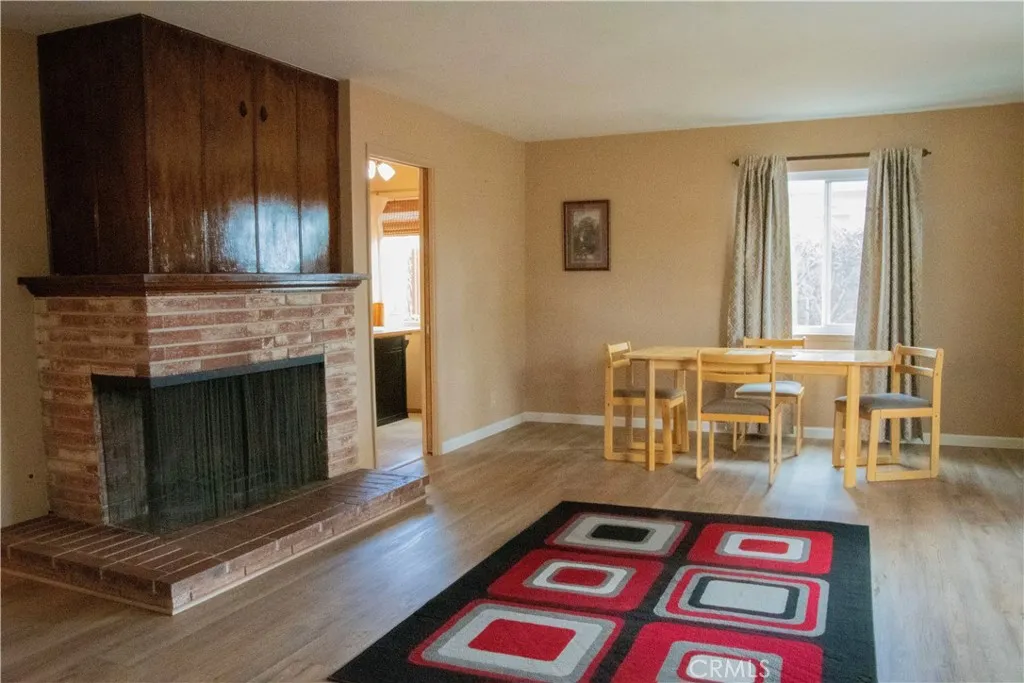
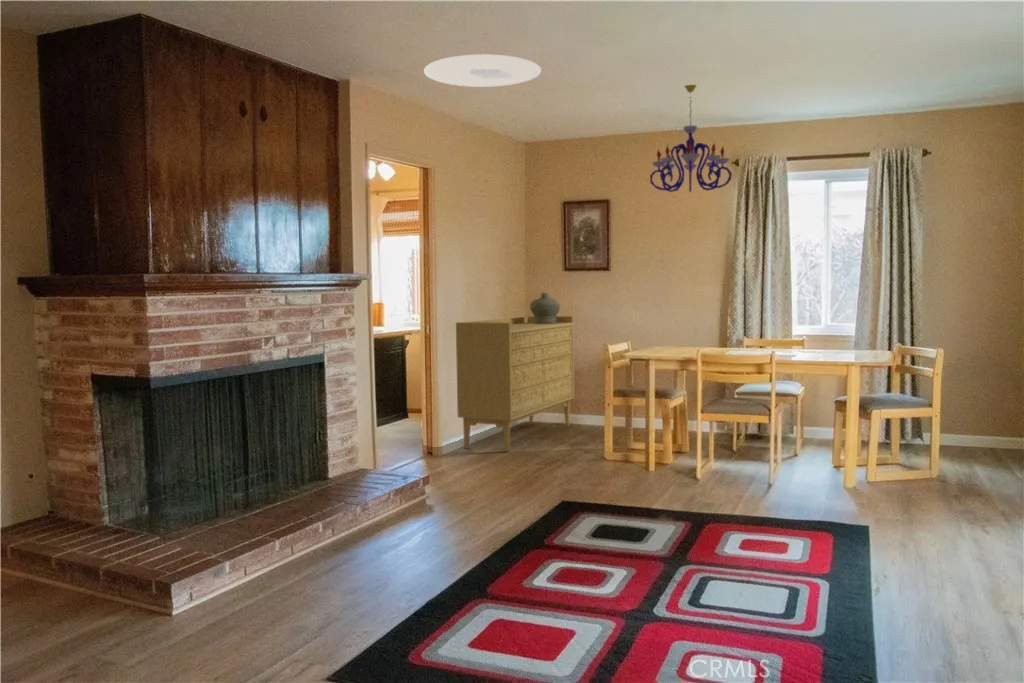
+ sideboard (519, 377)
+ jar (544, 307)
+ chandelier (690, 137)
+ ceiling light (482, 66)
